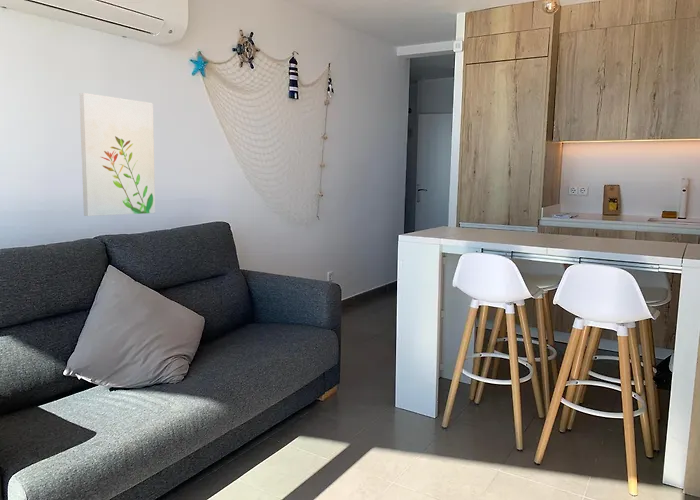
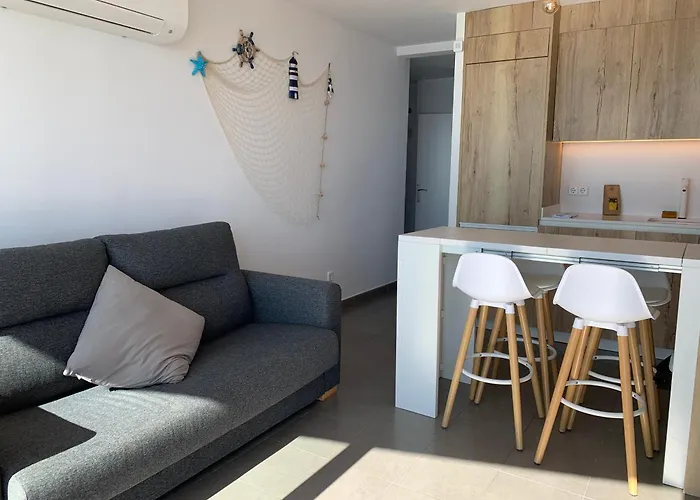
- wall art (119, 157)
